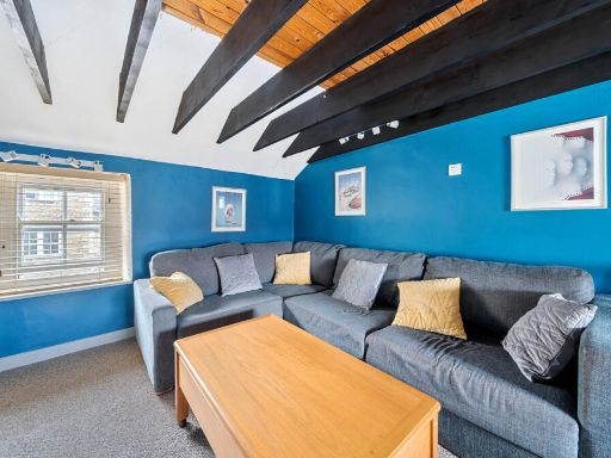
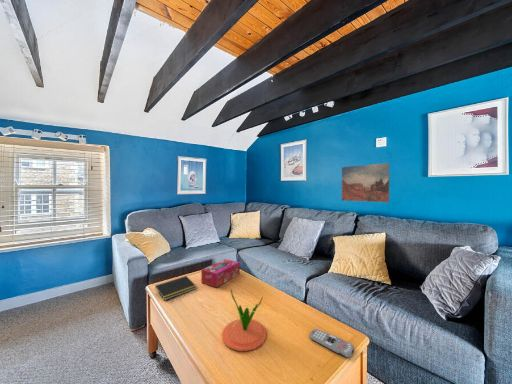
+ plant (245, 310)
+ remote control (330, 341)
+ tissue box (221, 271)
+ notepad (176, 287)
+ wall art (363, 183)
